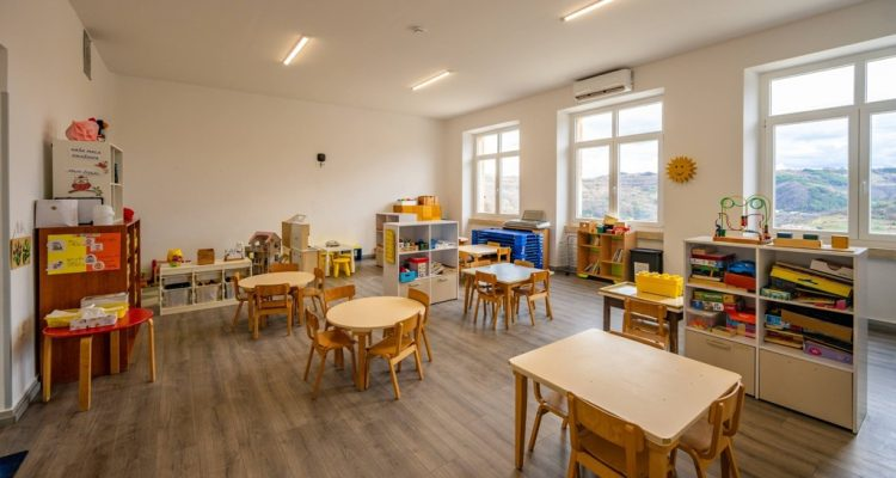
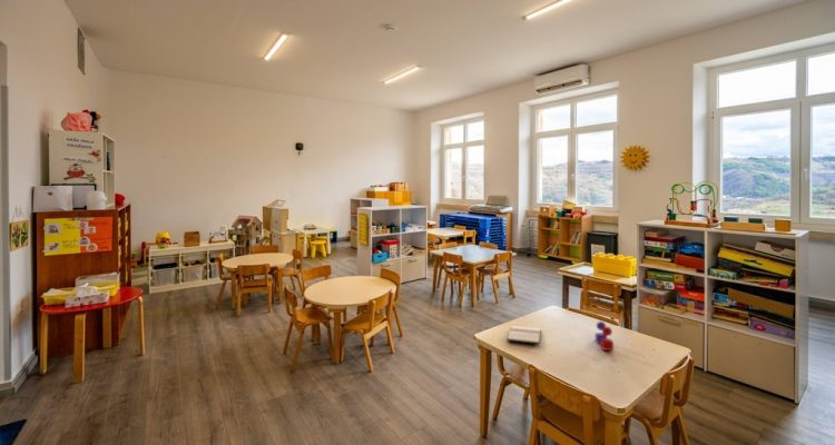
+ toy blocks (603, 335)
+ hardback book (524, 333)
